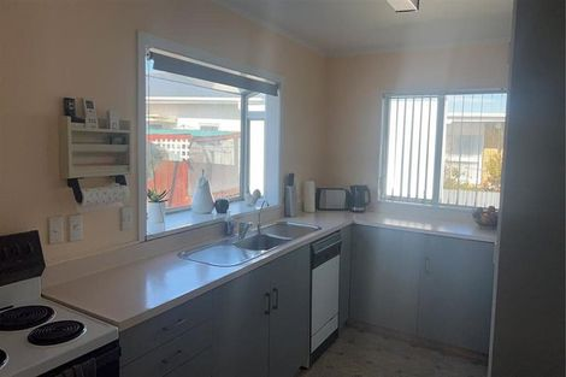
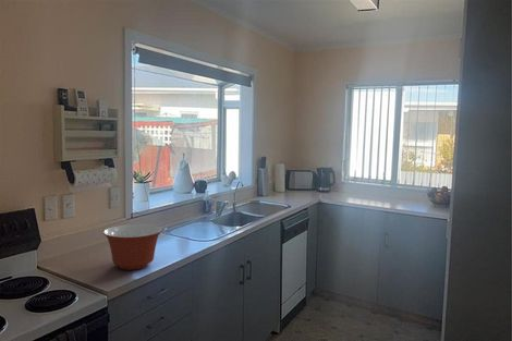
+ mixing bowl (133, 247)
